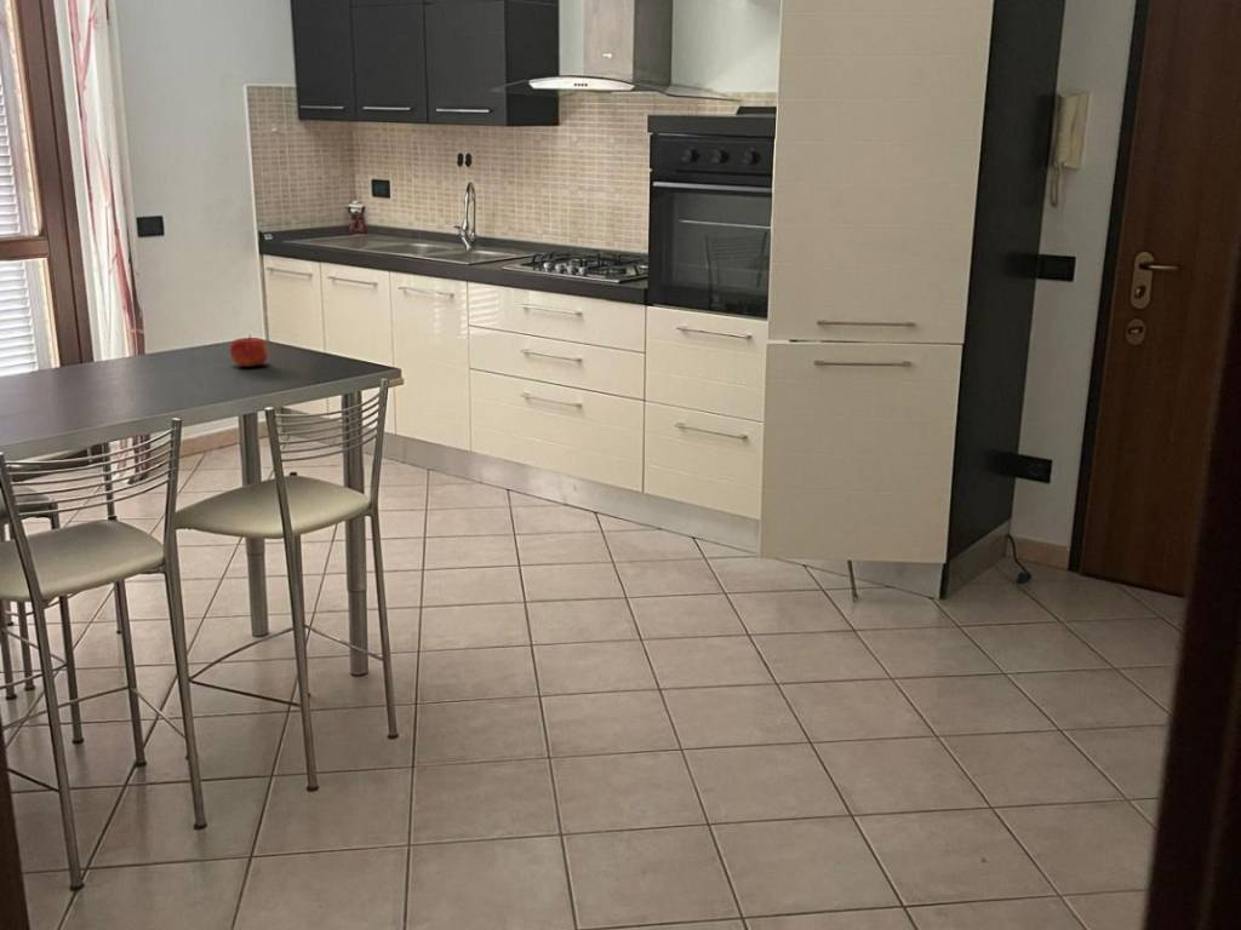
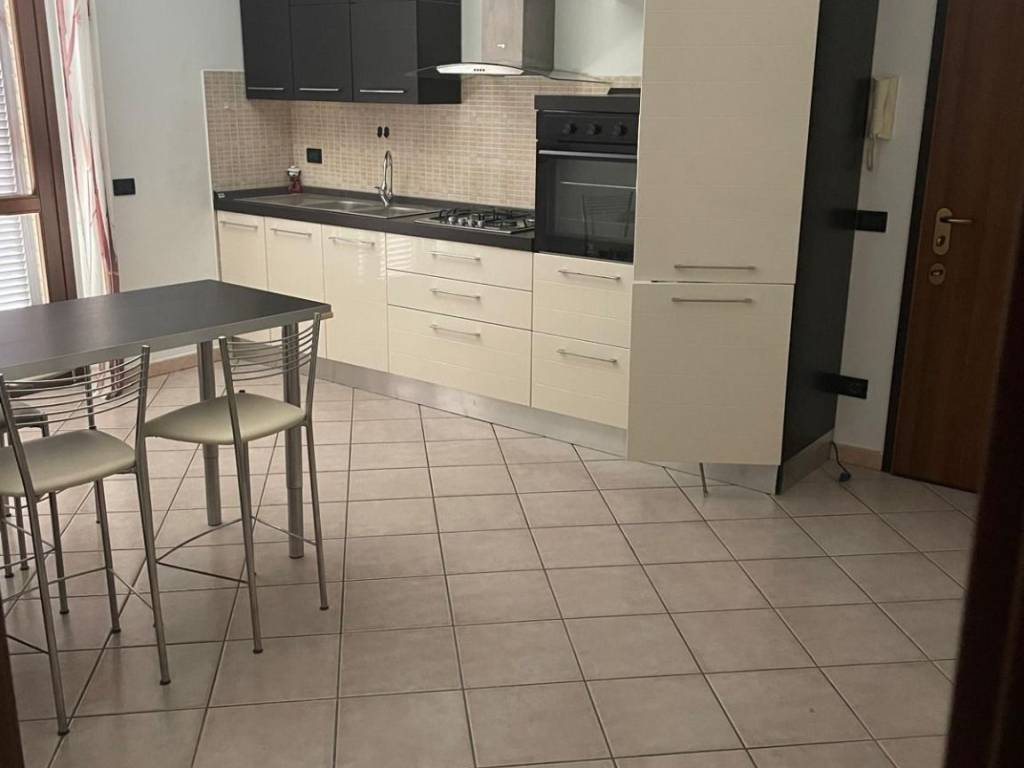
- fruit (248, 350)
